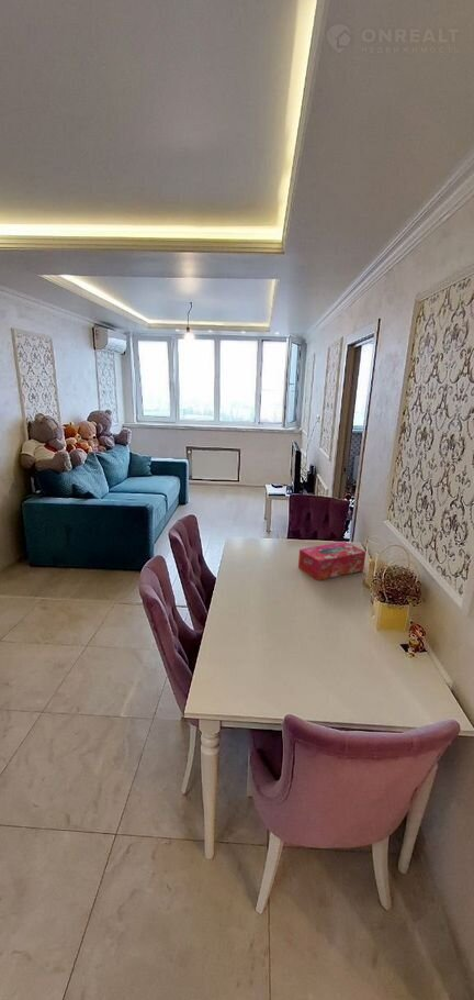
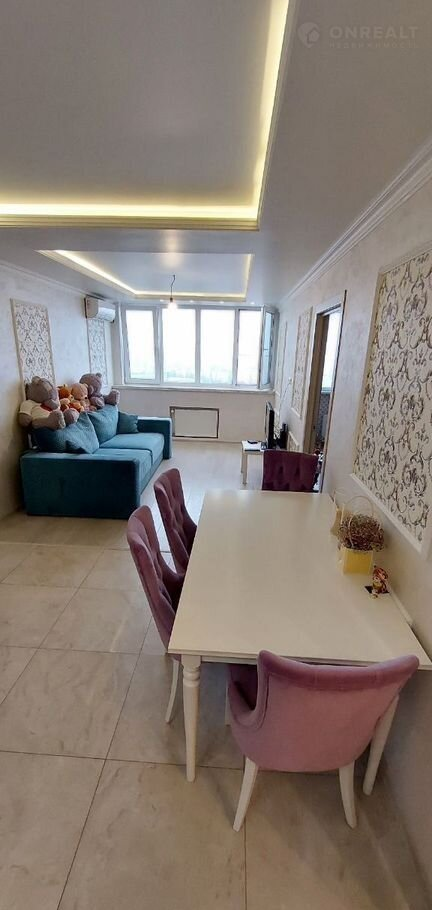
- tissue box (331, 559)
